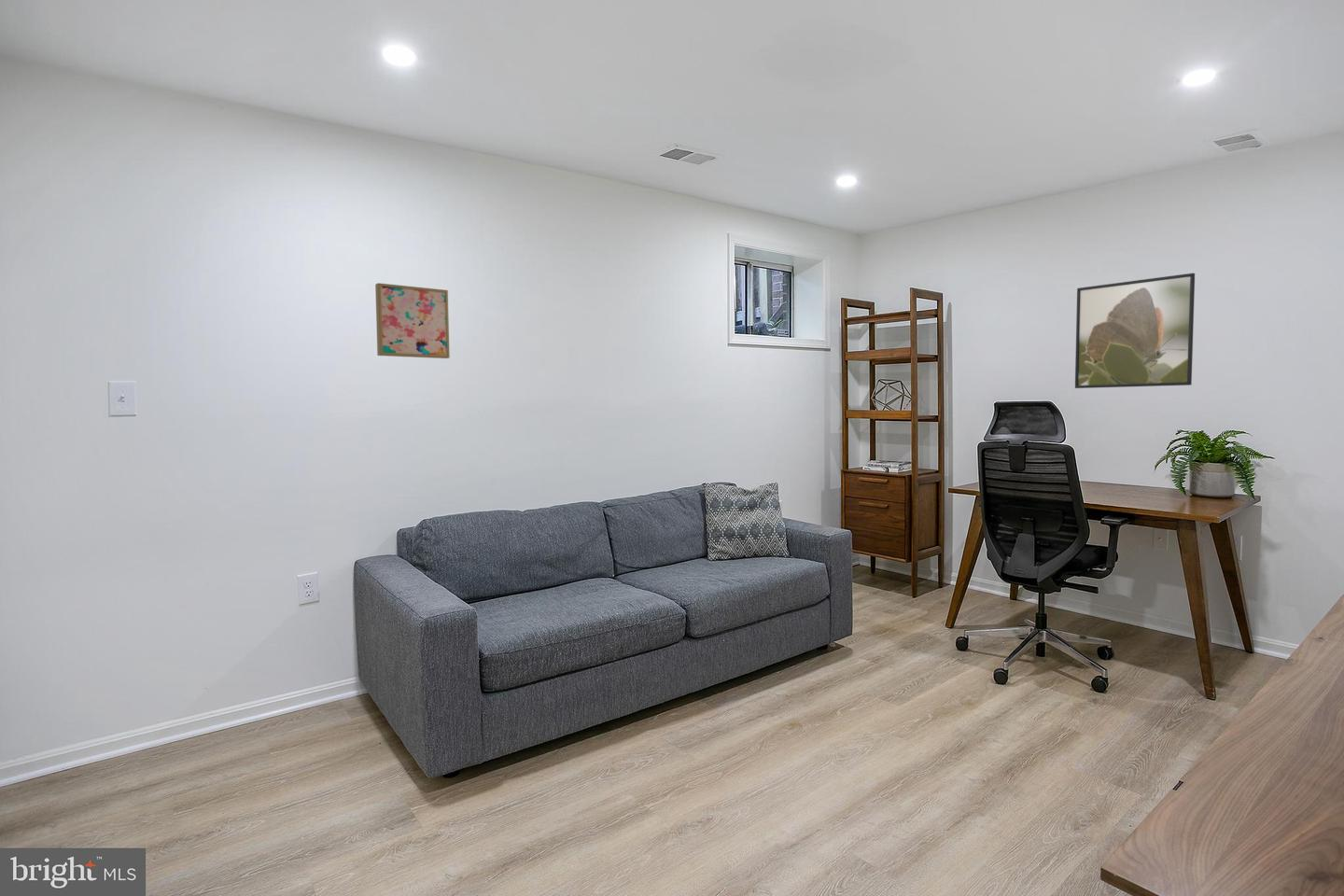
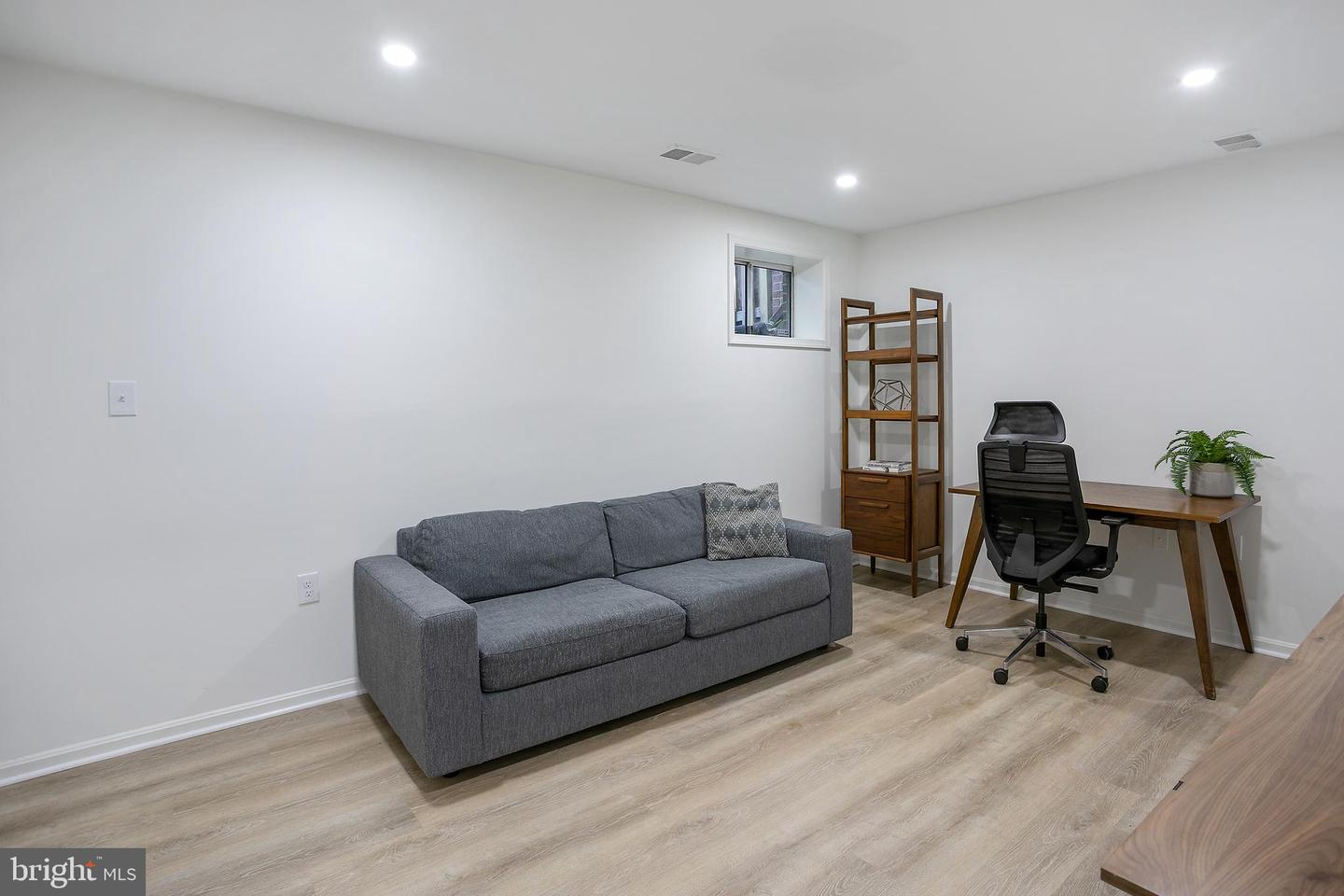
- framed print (1131, 334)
- wall art (413, 322)
